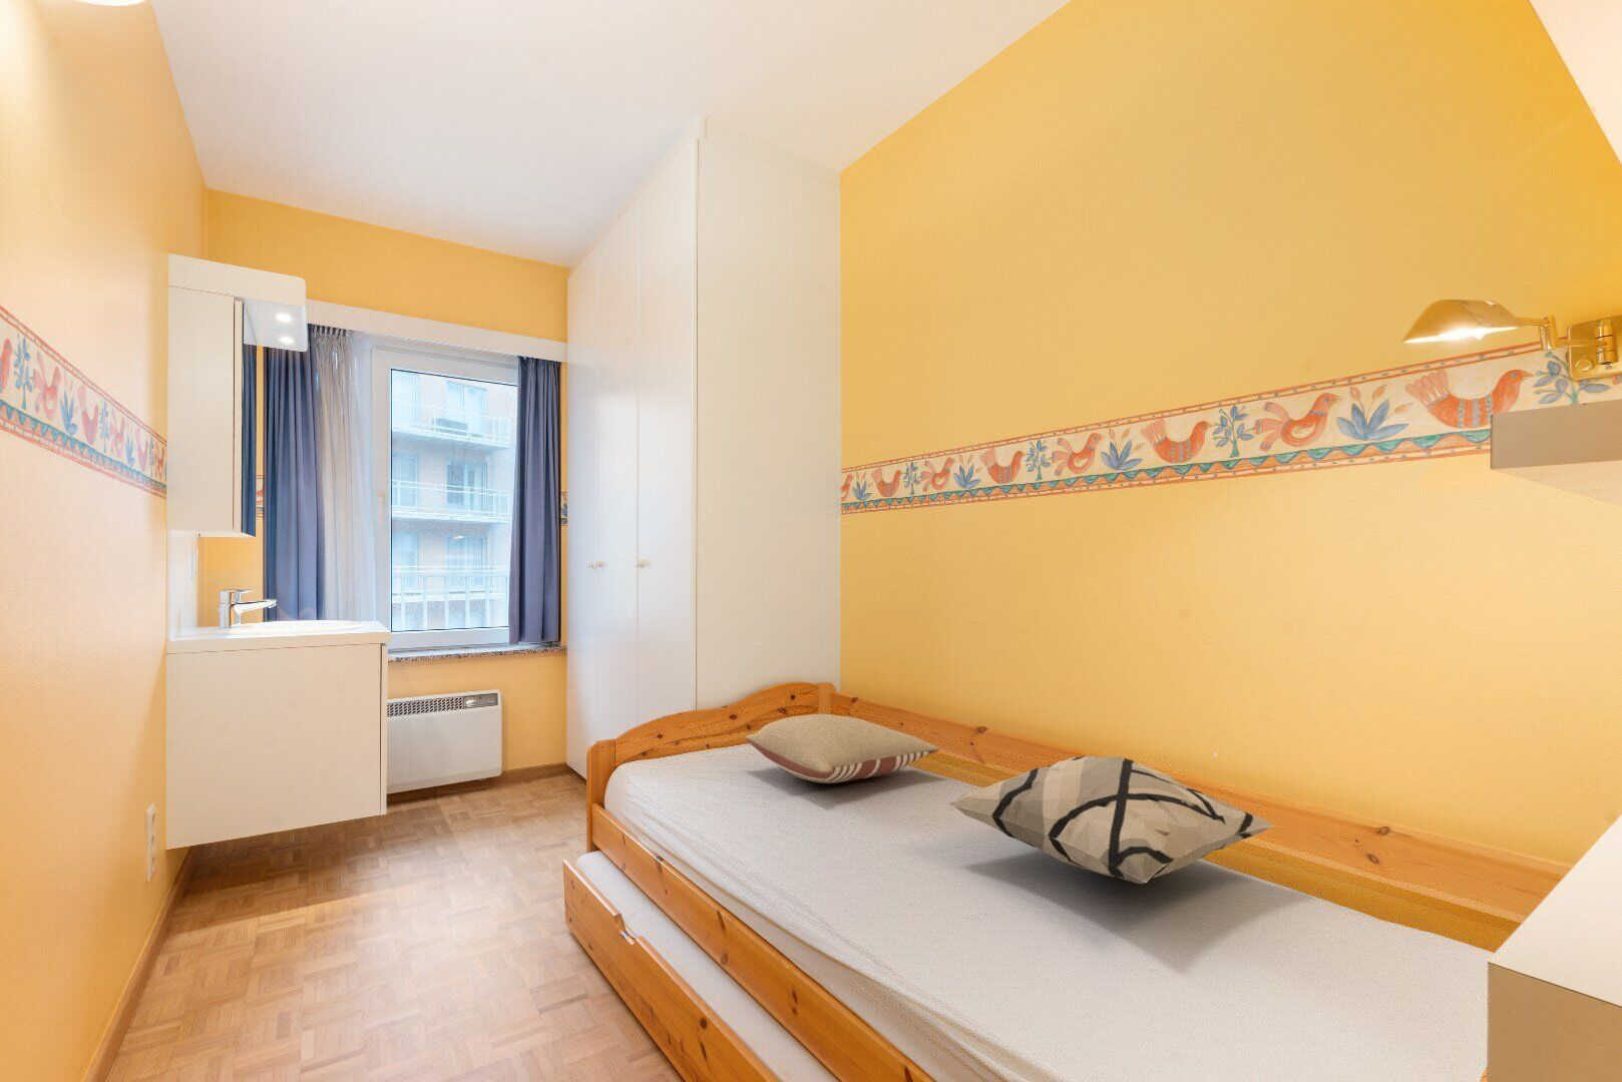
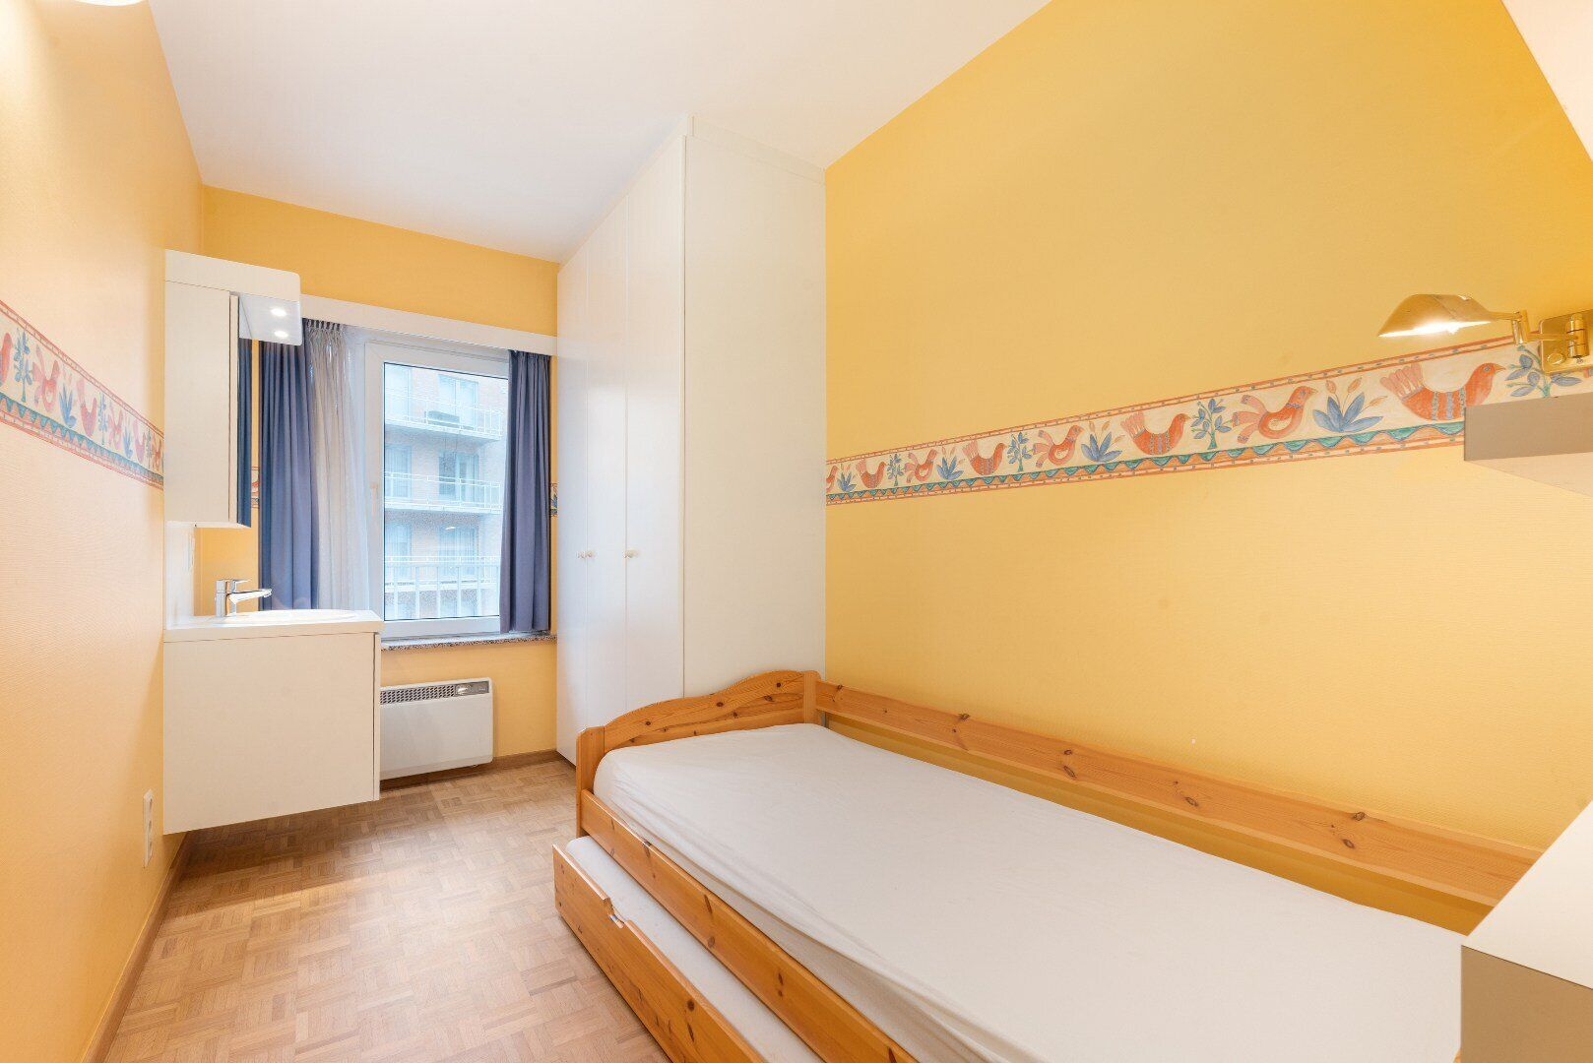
- pillow (841, 745)
- decorative pillow (1105, 814)
